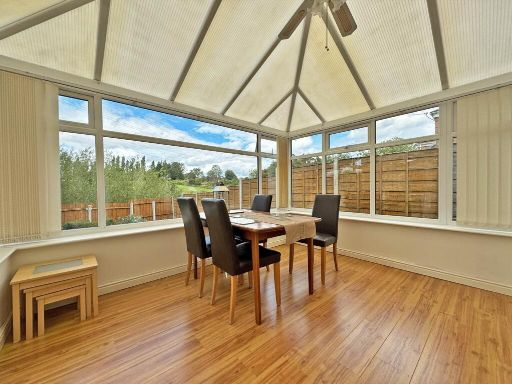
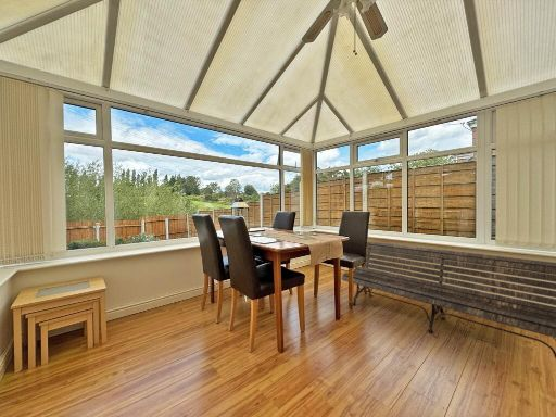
+ bench (438, 289)
